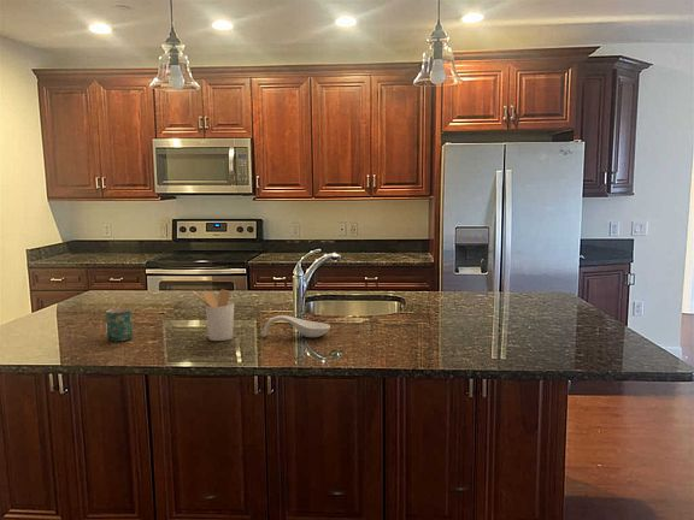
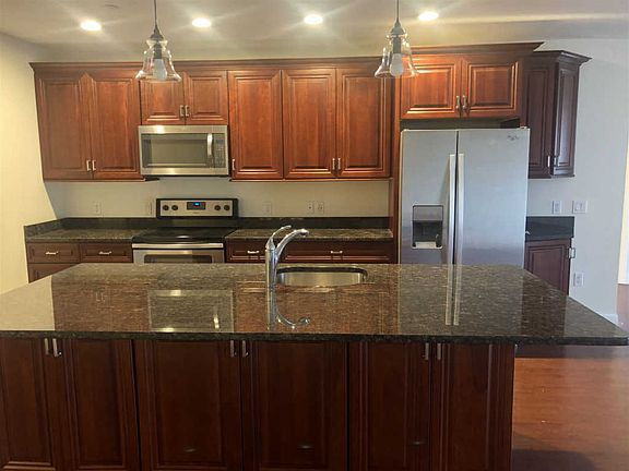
- utensil holder (212, 313)
- spoon rest (296, 325)
- mug (120, 323)
